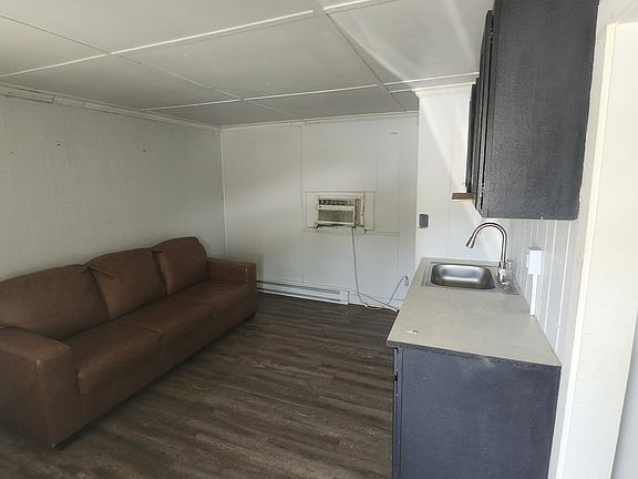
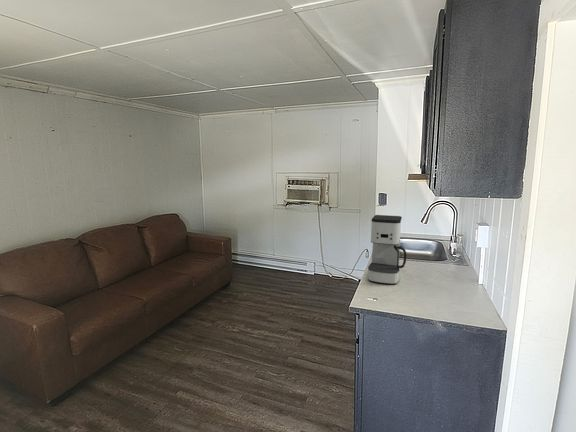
+ coffee maker (387, 248)
